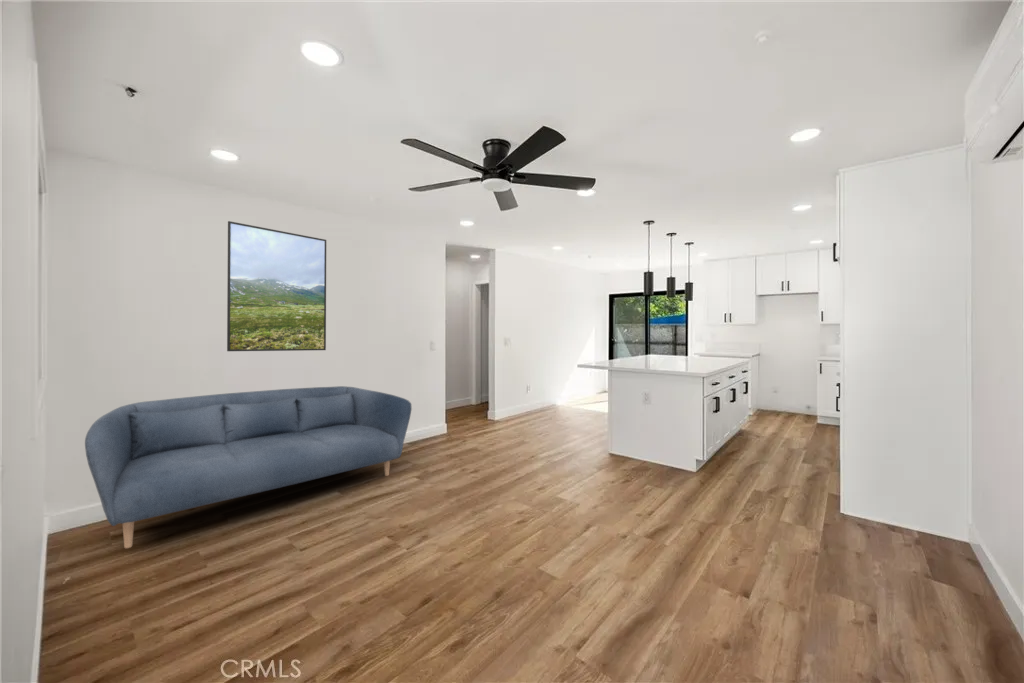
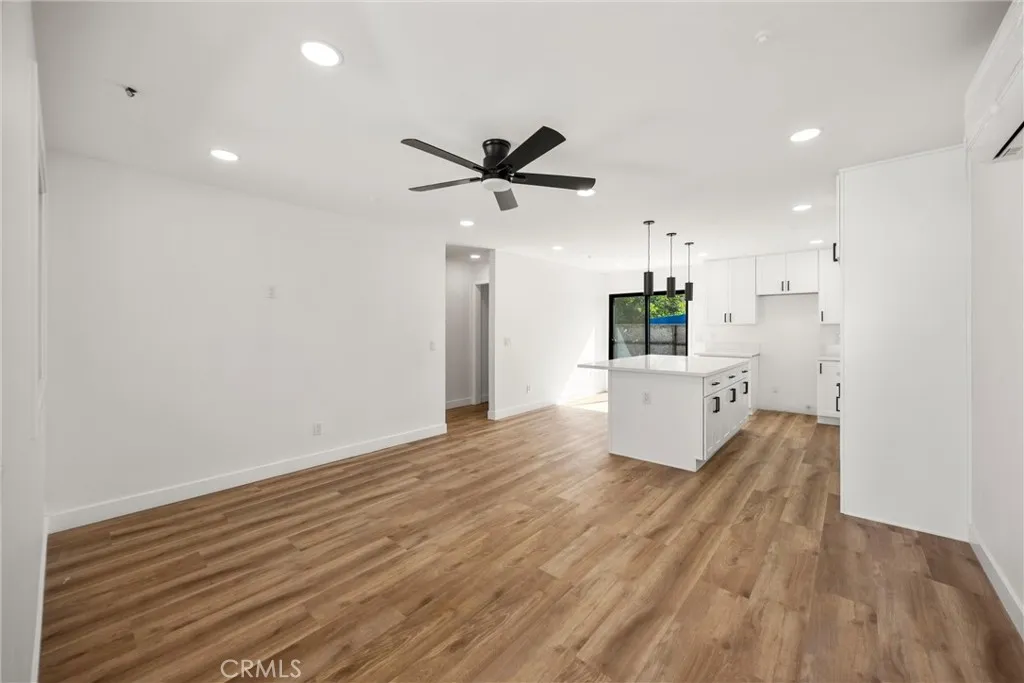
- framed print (280, 291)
- sofa (270, 445)
